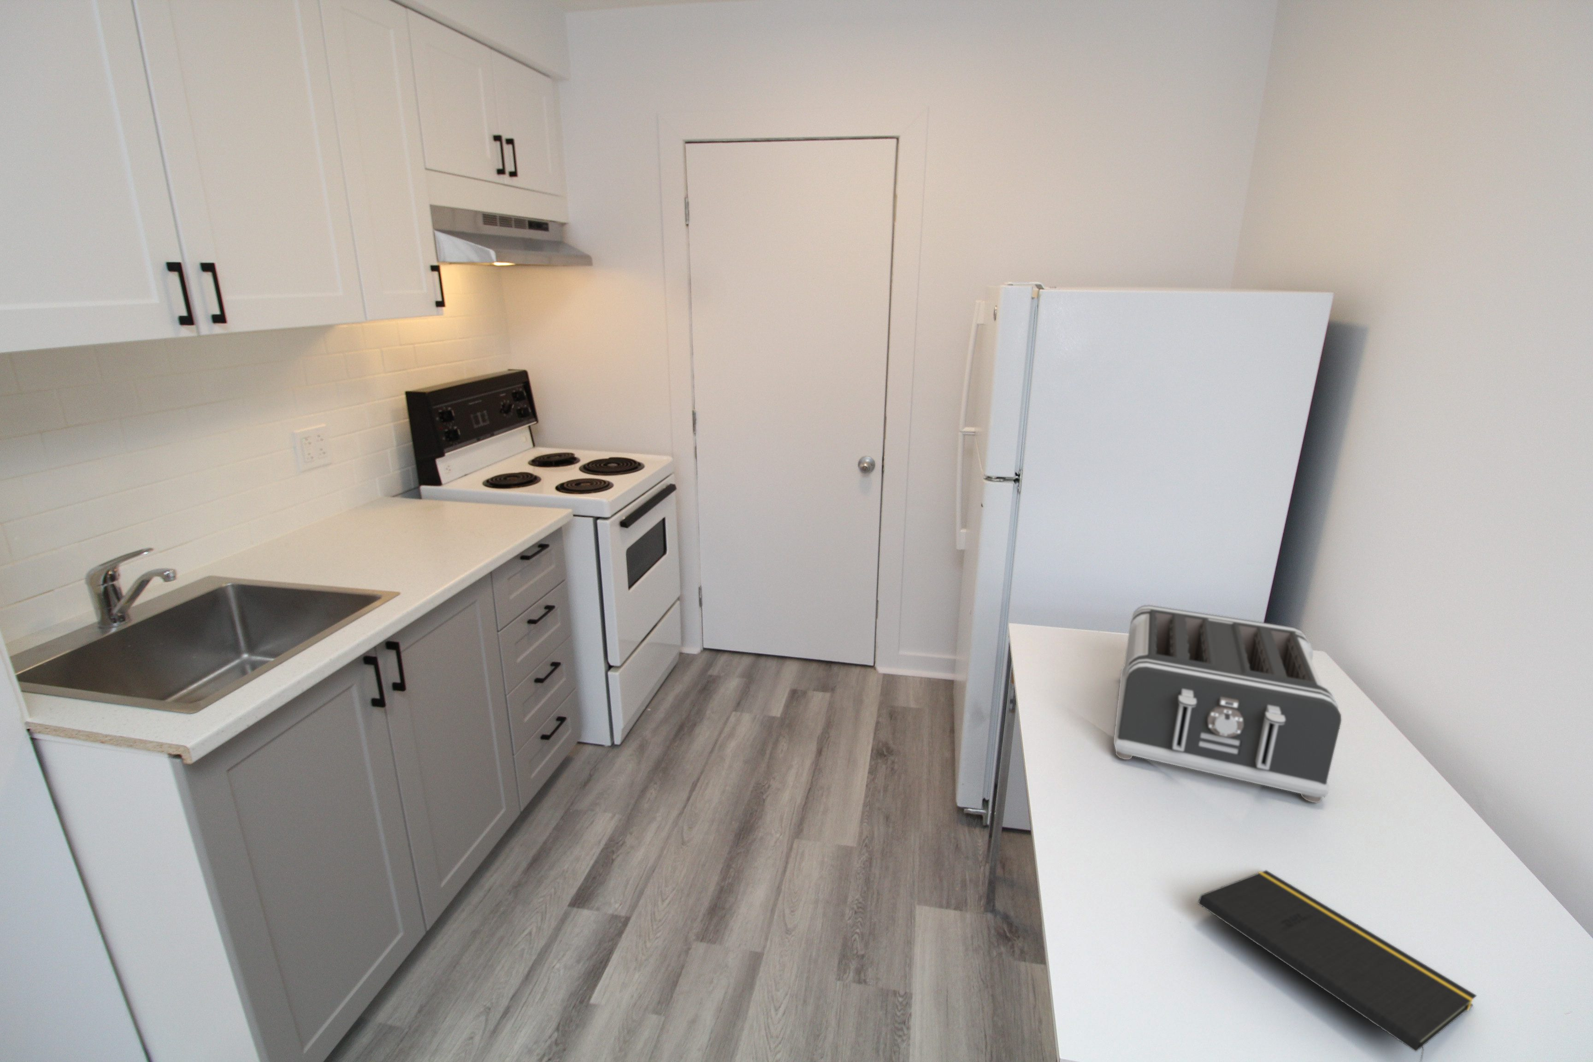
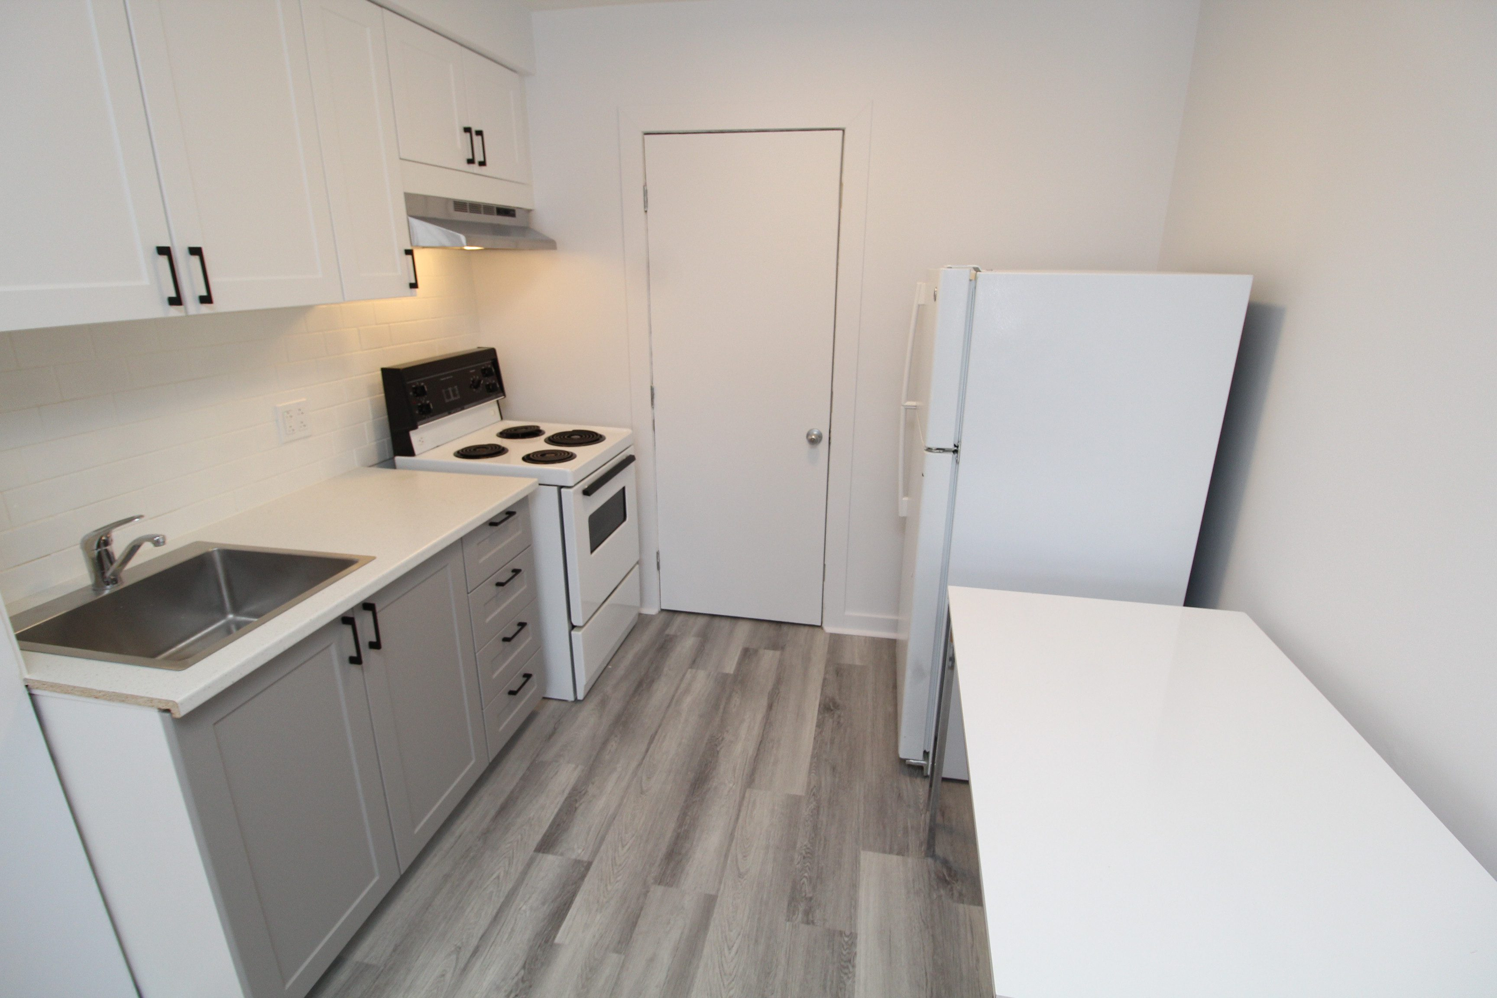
- toaster (1217, 692)
- notepad (1330, 947)
